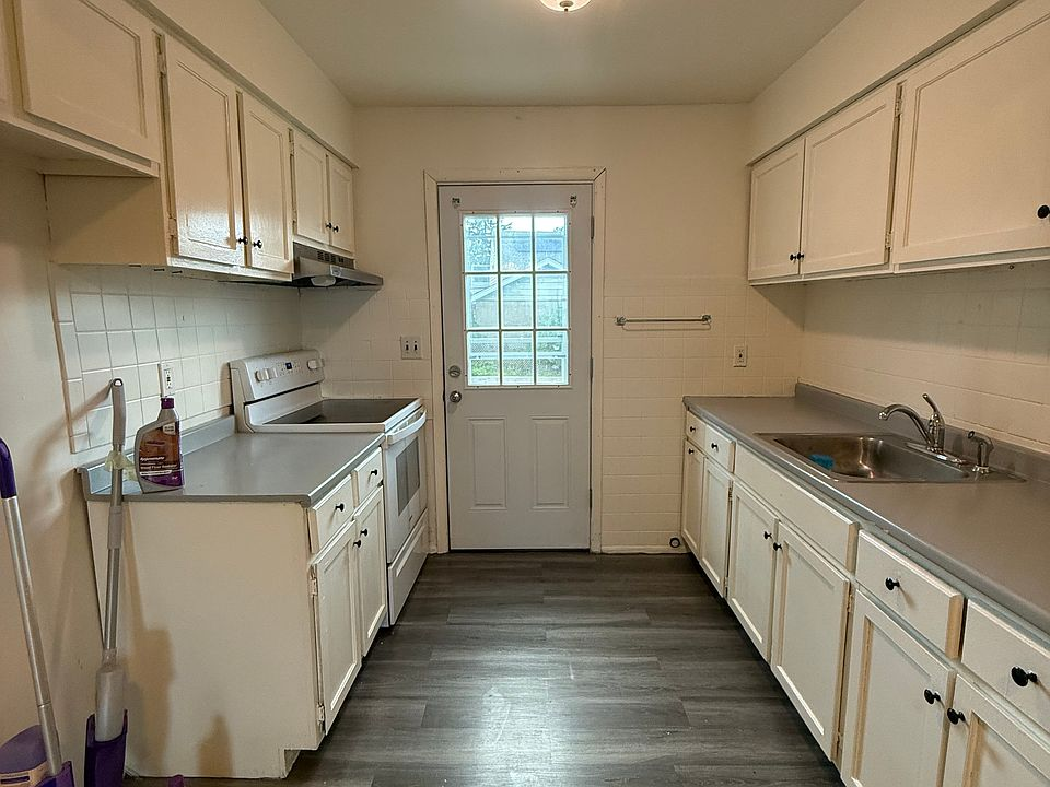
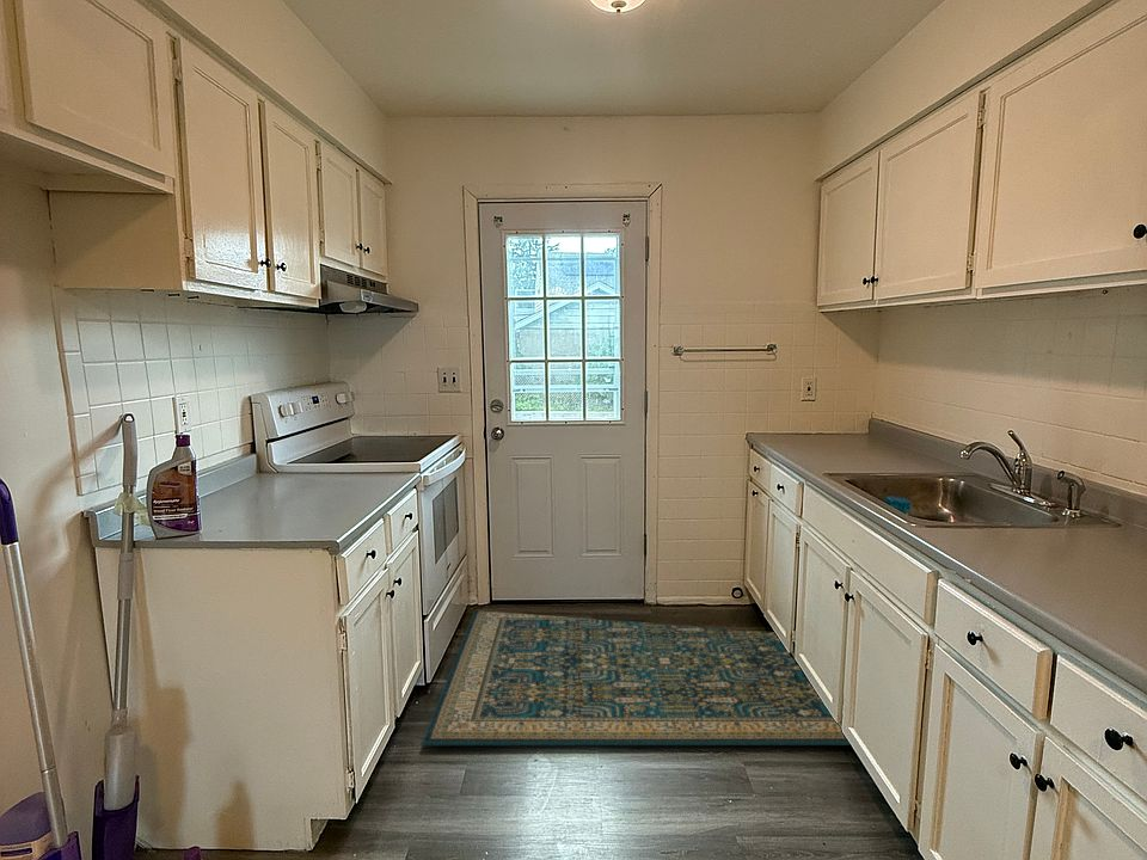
+ rug (664, 662)
